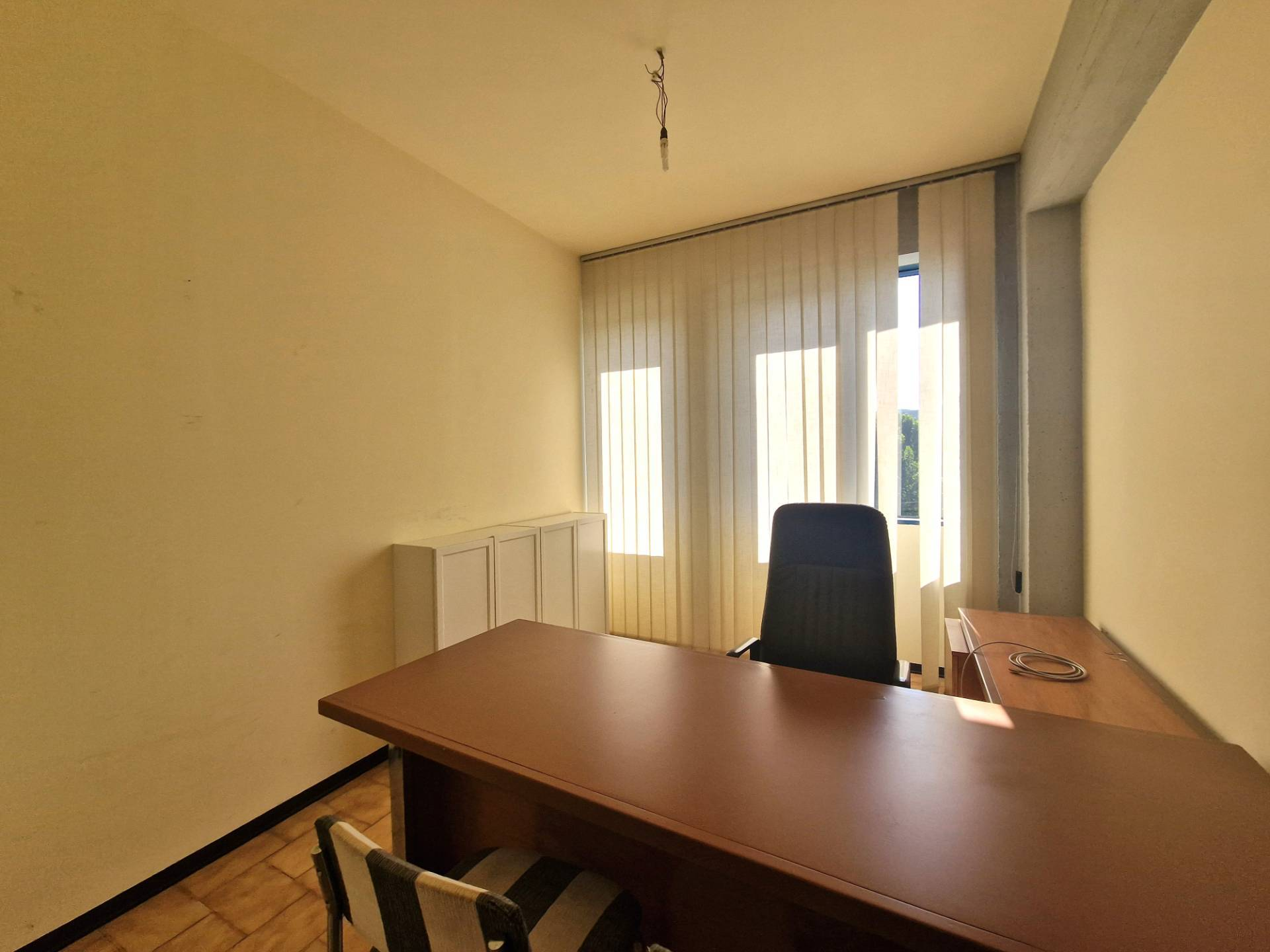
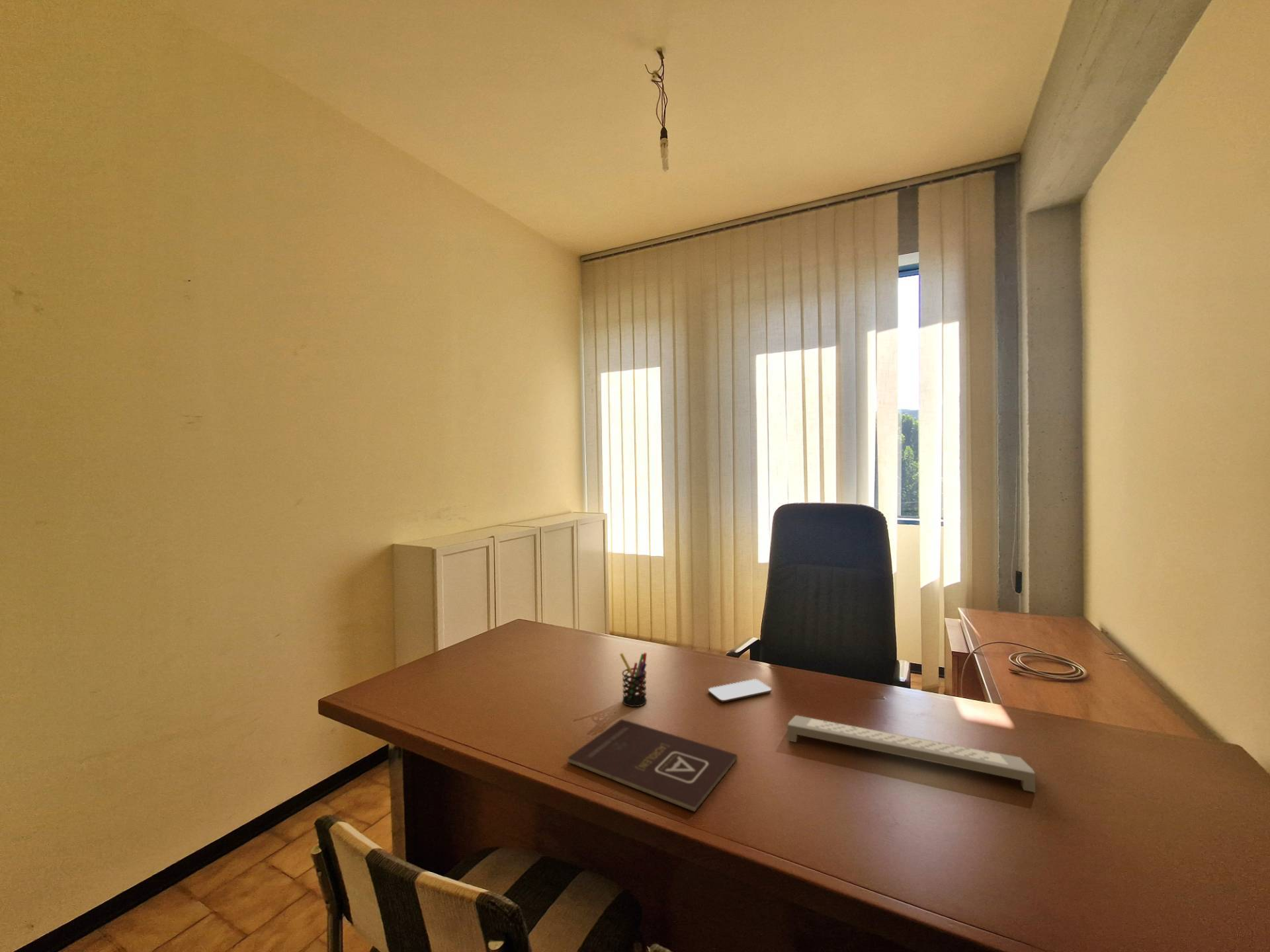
+ smartphone (740, 690)
+ pen holder (636, 675)
+ computer keyboard (899, 742)
+ book (652, 758)
